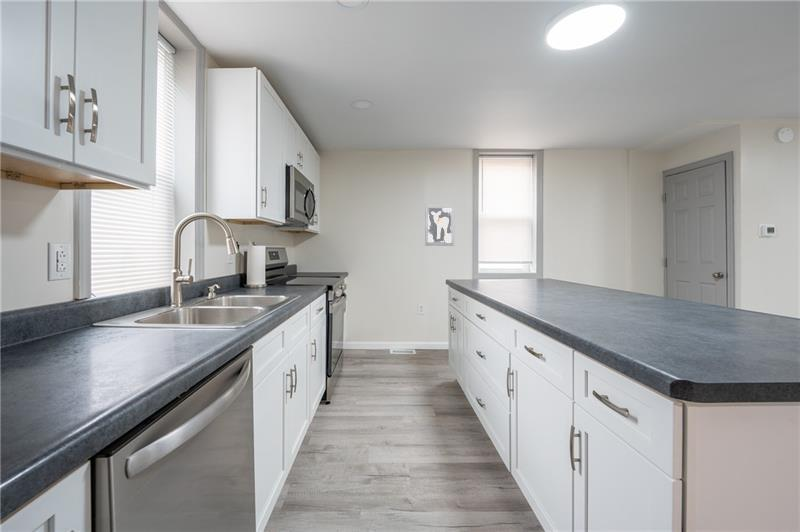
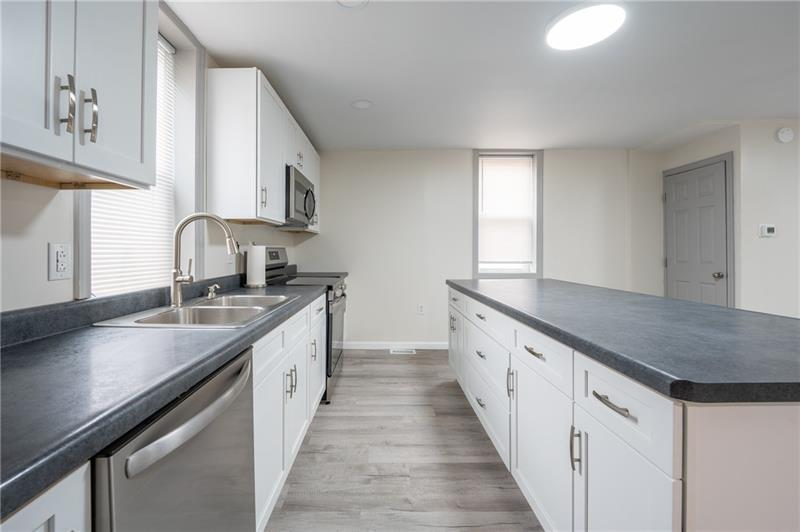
- wall art (439, 225)
